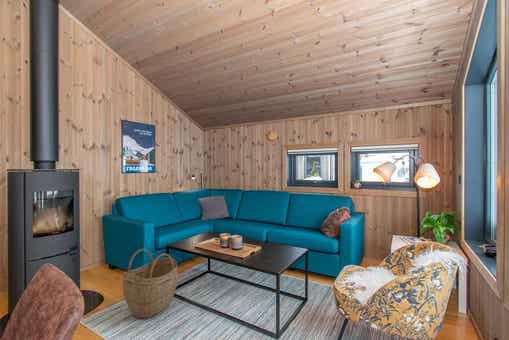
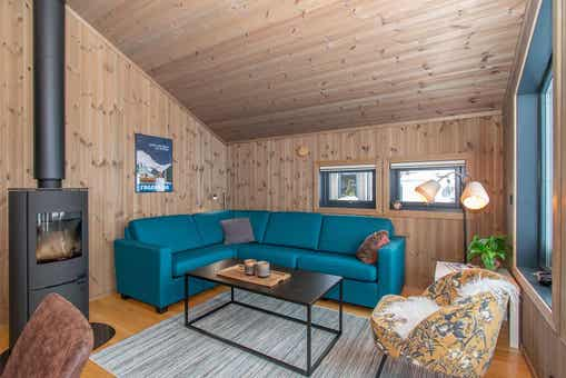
- woven basket (151, 280)
